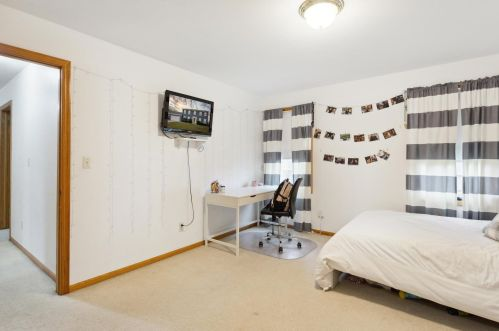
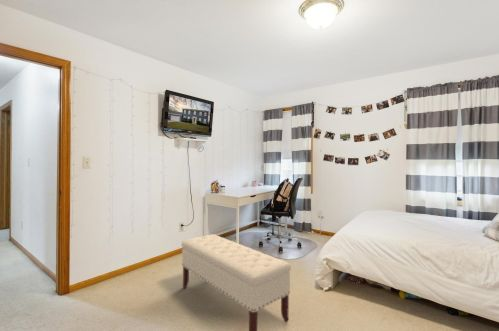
+ bench (229, 275)
